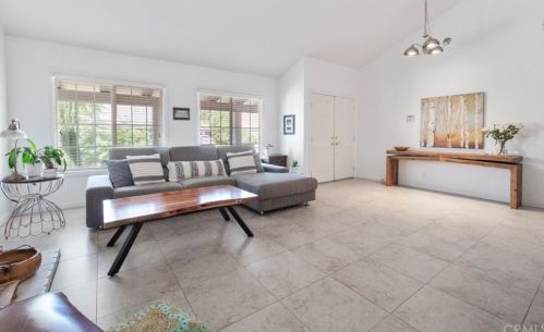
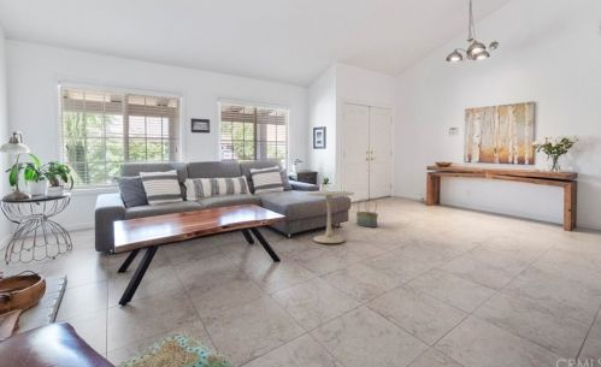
+ basket (366, 212)
+ side table (329, 215)
